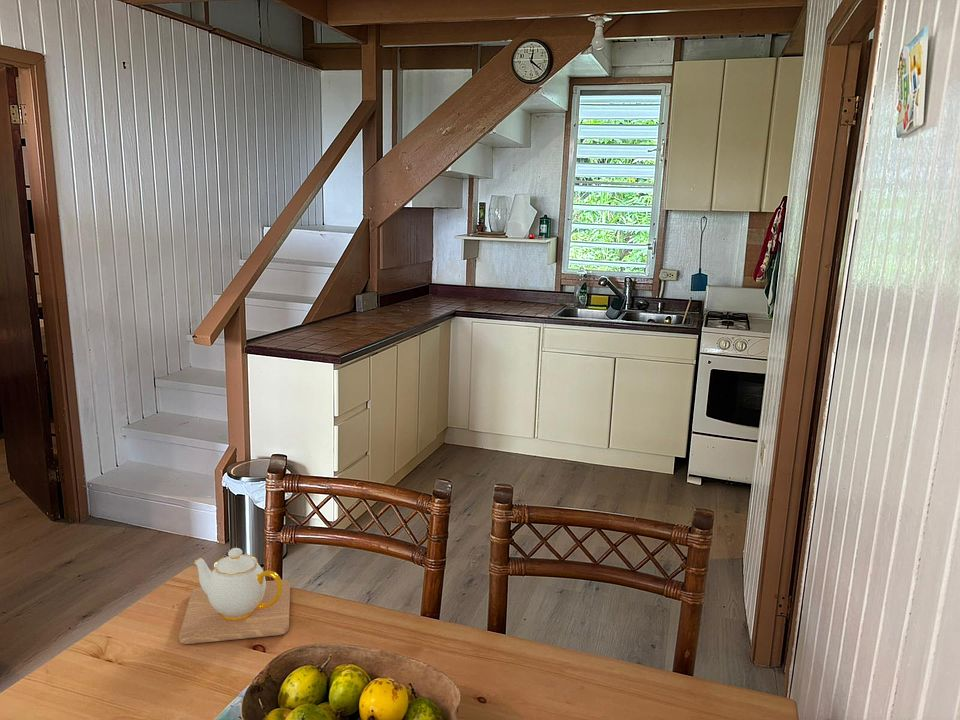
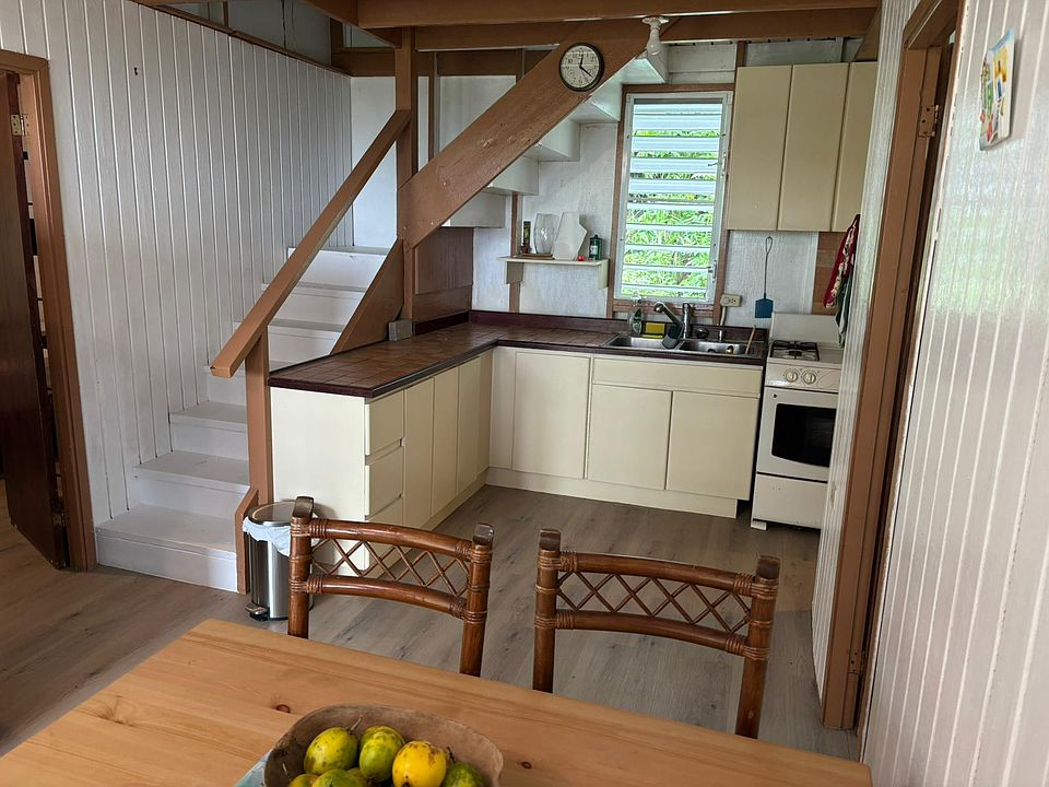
- teapot (237, 578)
